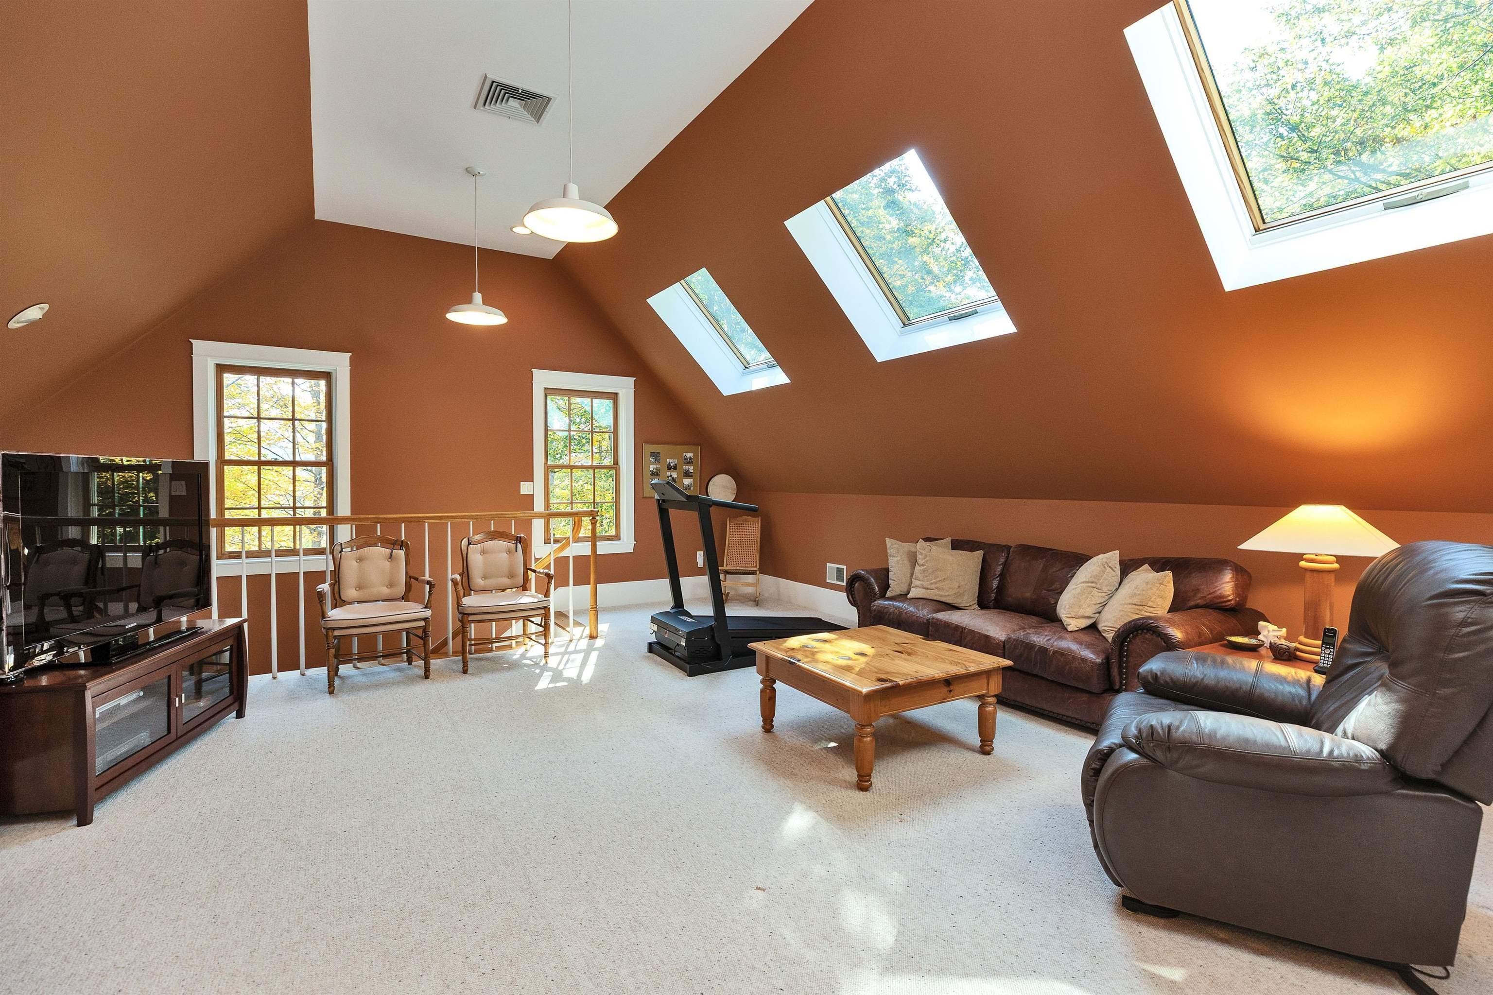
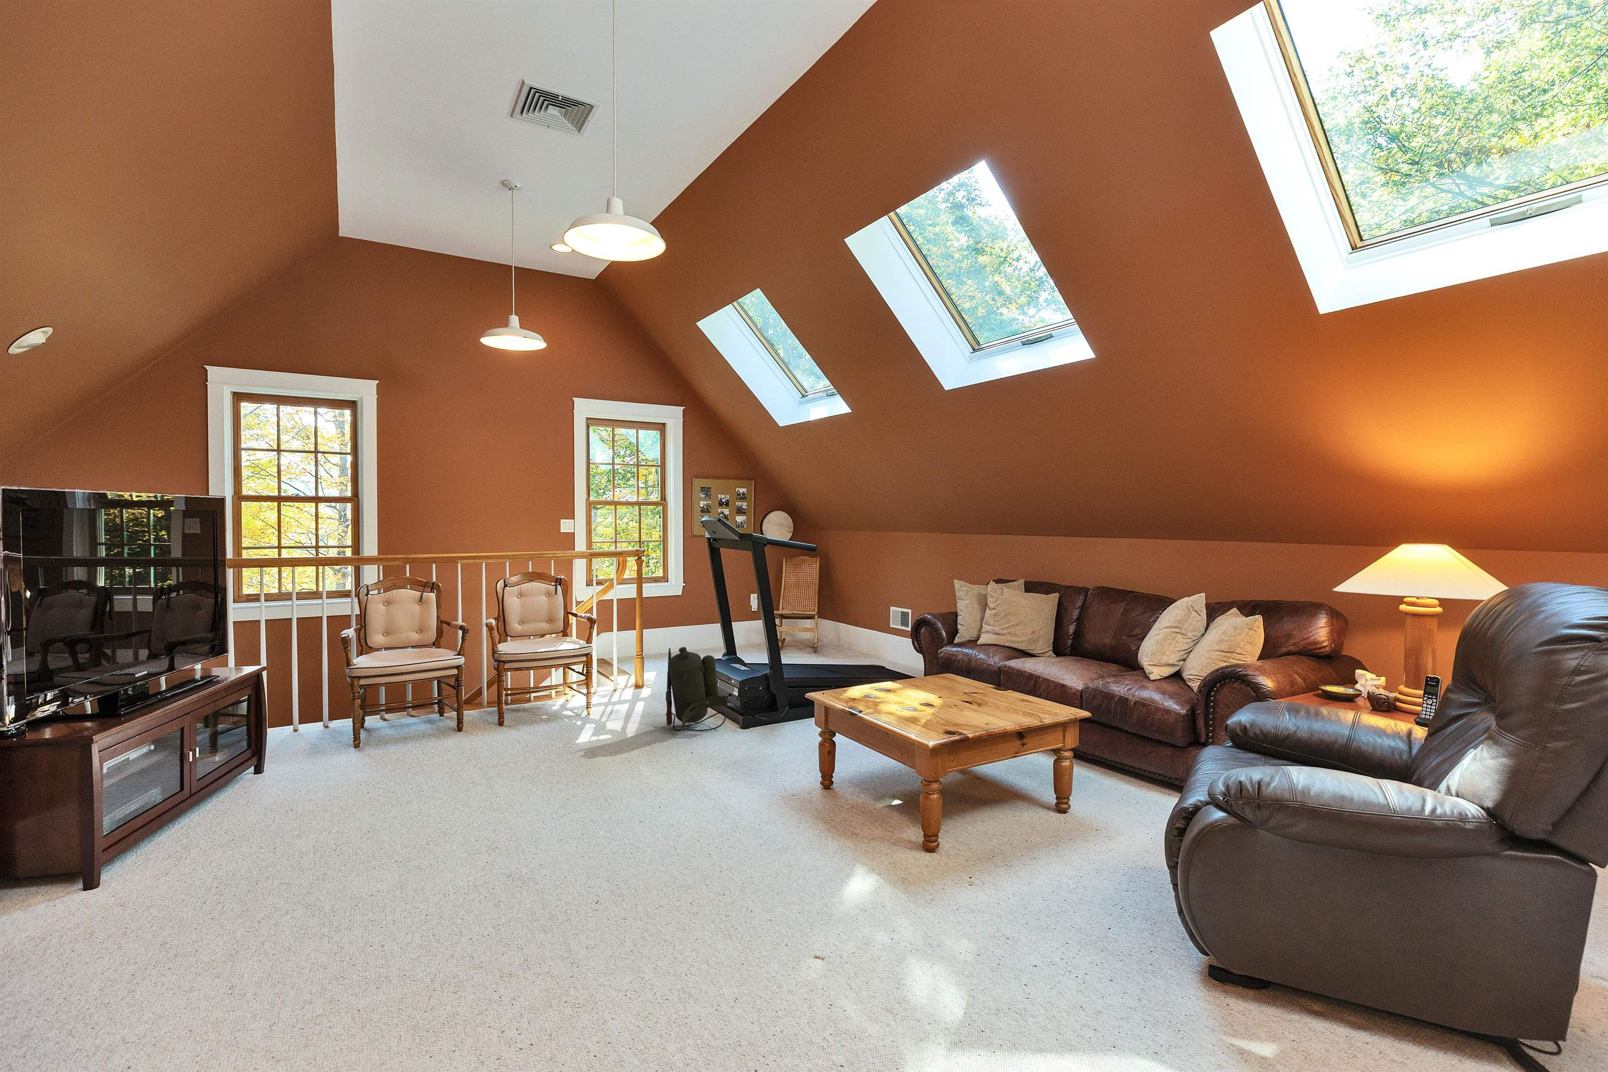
+ backpack (693, 686)
